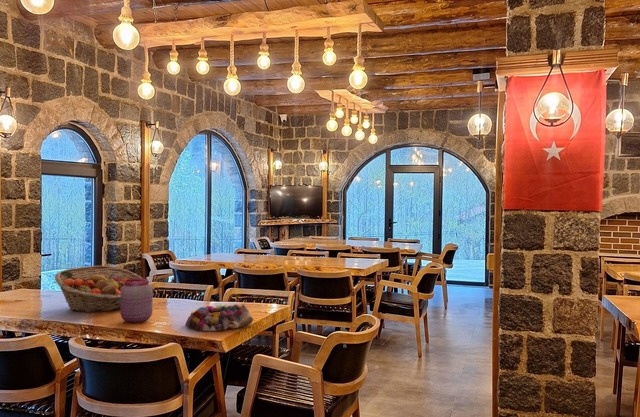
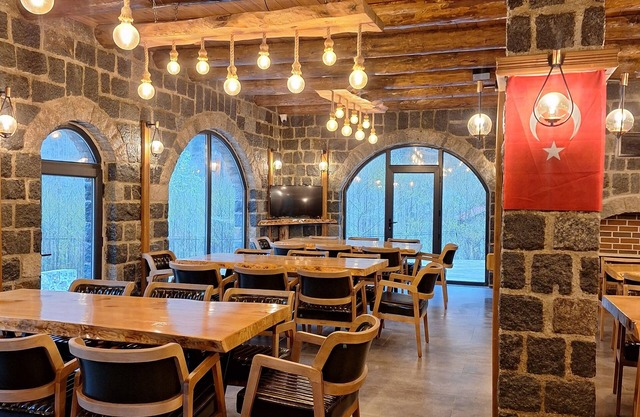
- fruit basket (102, 287)
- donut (219, 314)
- jar (136, 300)
